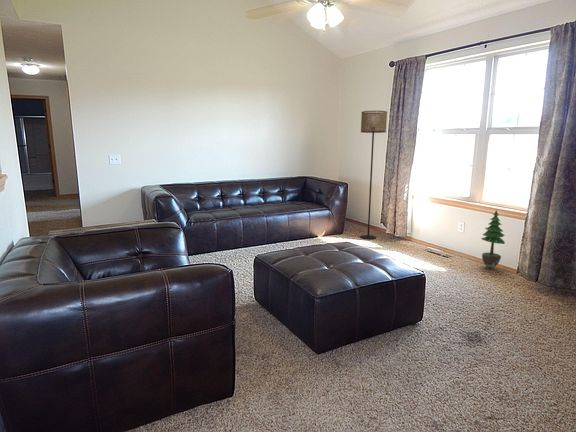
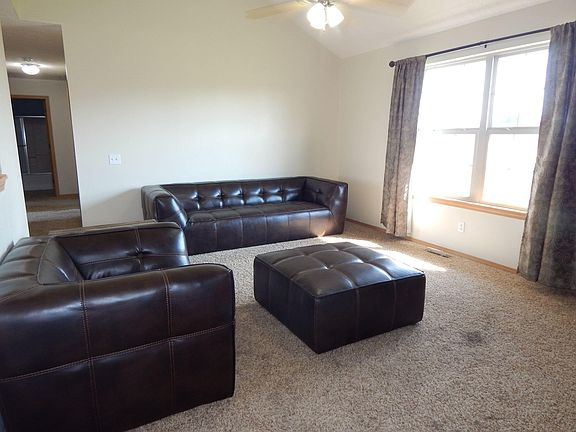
- floor lamp (371, 176)
- potted tree (493, 239)
